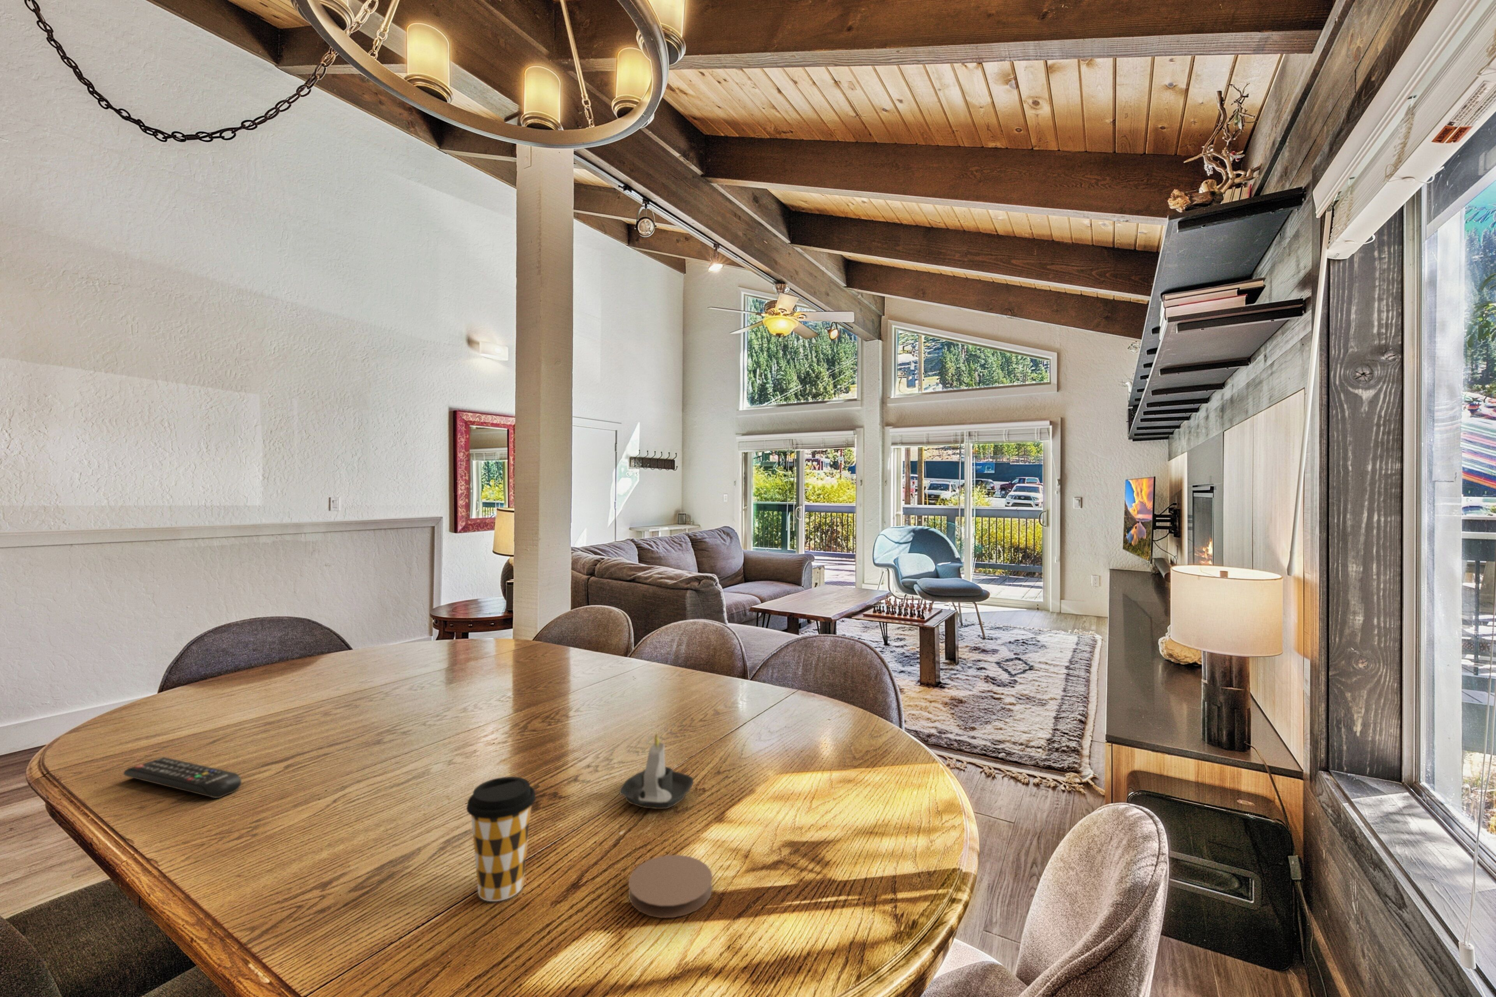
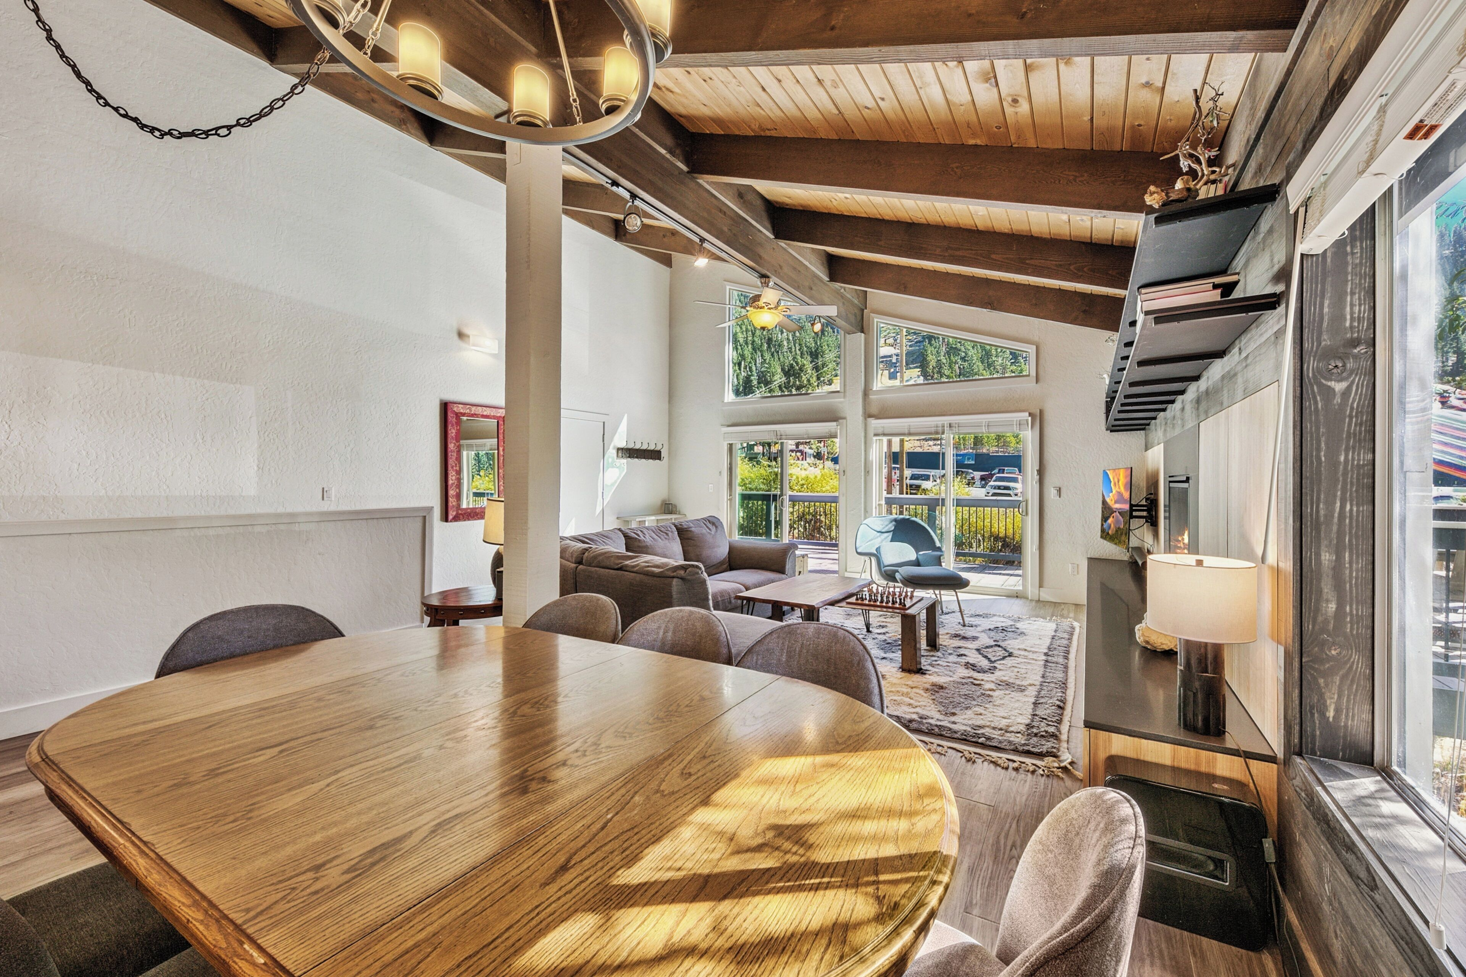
- coffee cup (501, 838)
- coaster (670, 884)
- candle (656, 766)
- remote control (181, 777)
